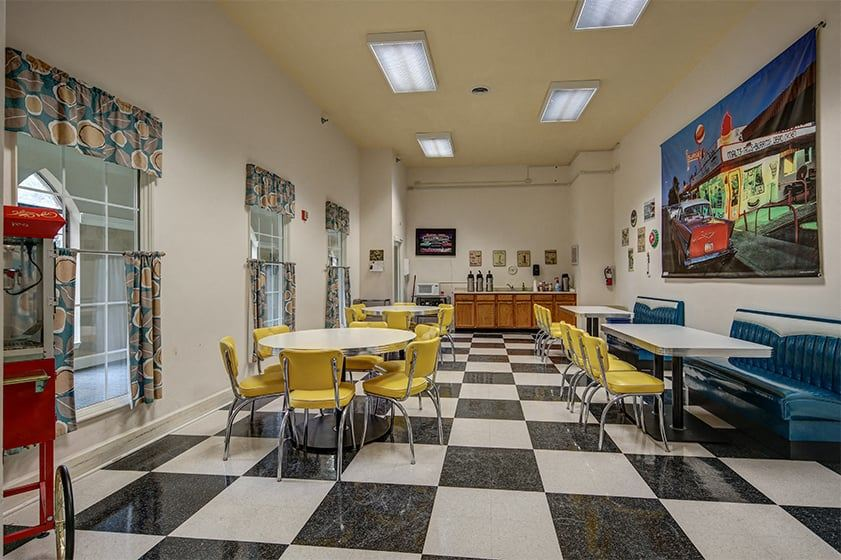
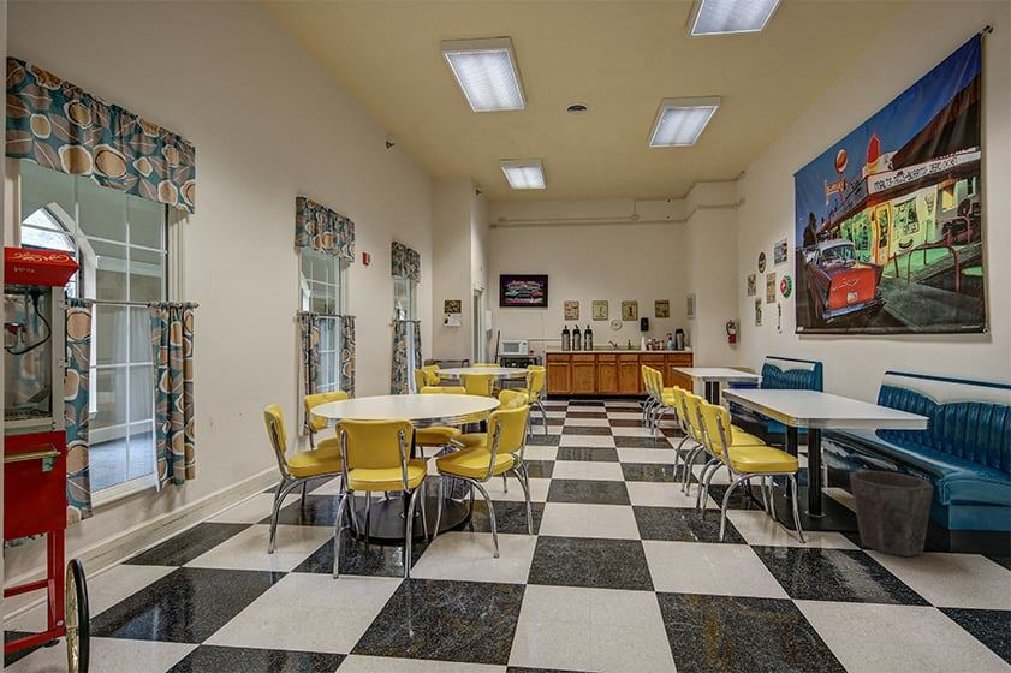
+ waste bin (890, 512)
